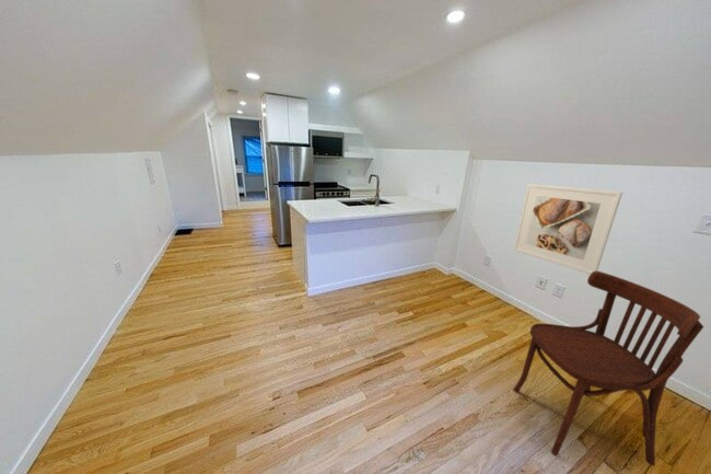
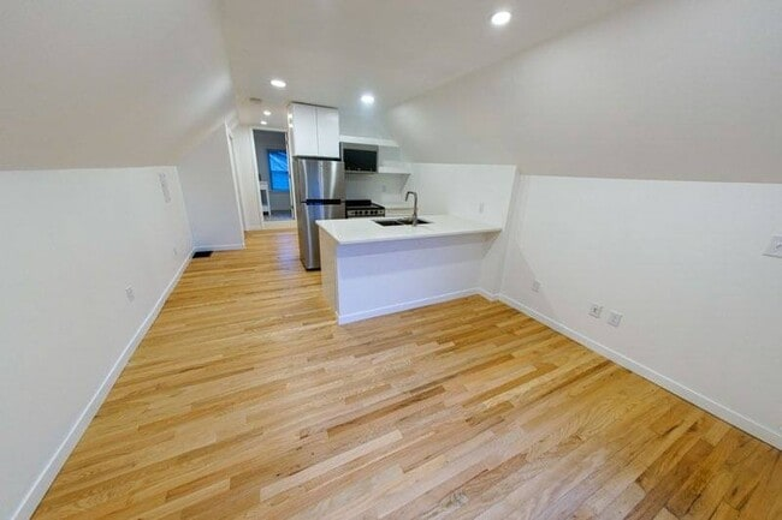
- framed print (559, 226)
- dining chair (591, 360)
